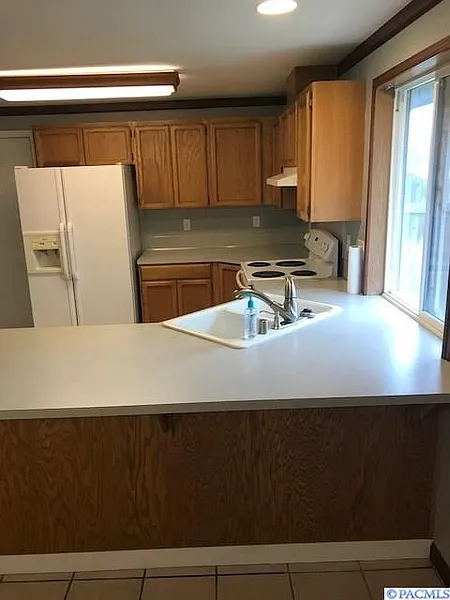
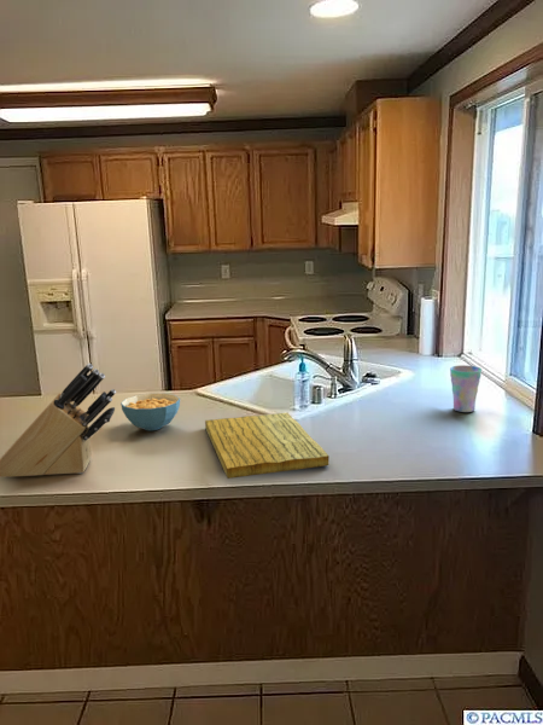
+ cup (465, 389)
+ cutting board (261, 439)
+ knife block (54, 418)
+ cereal bowl (151, 413)
